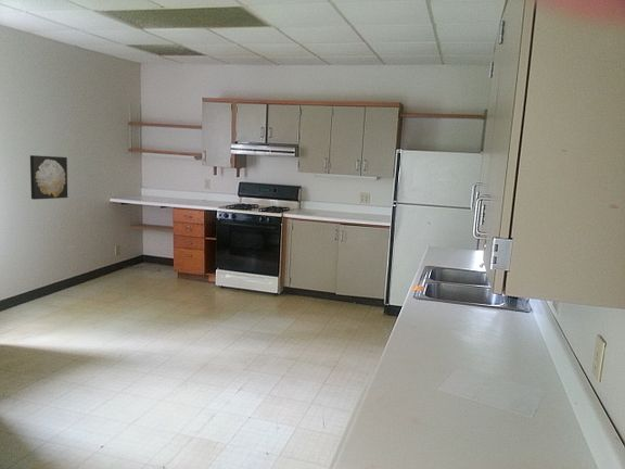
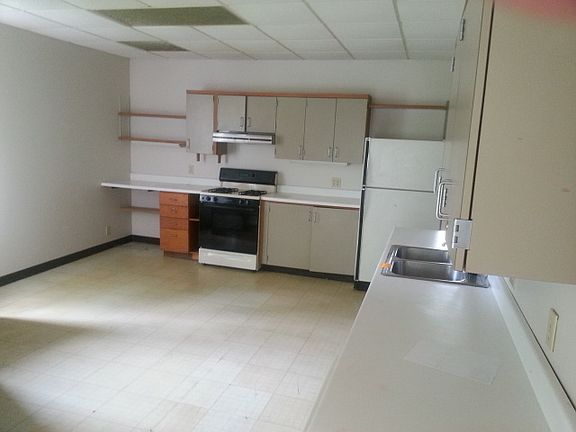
- wall art (49, 177)
